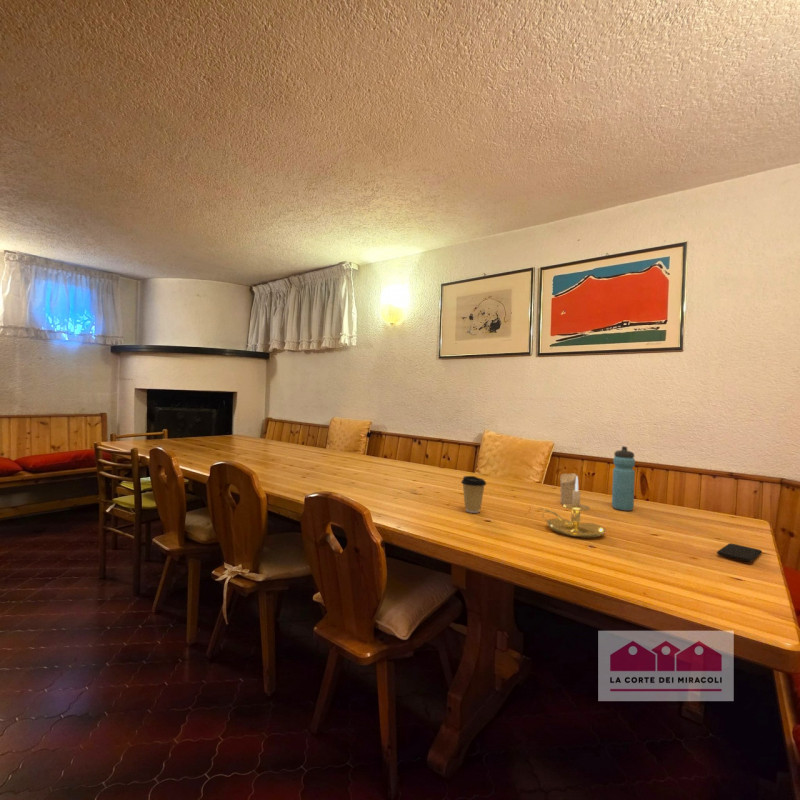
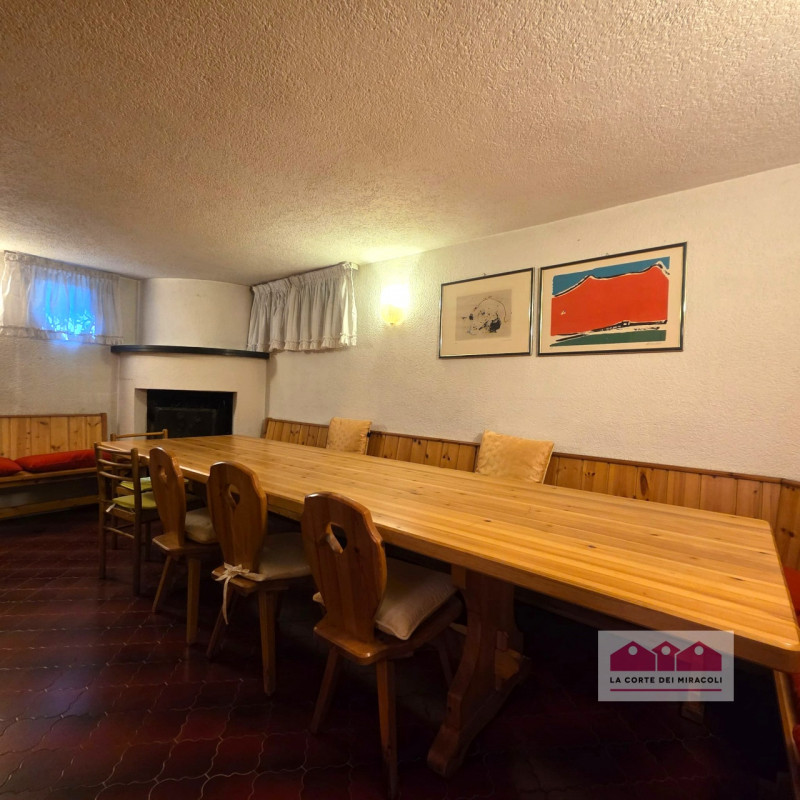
- coffee cup (473, 494)
- smartphone (739, 552)
- candle (568, 488)
- water bottle (623, 477)
- candle holder (571, 503)
